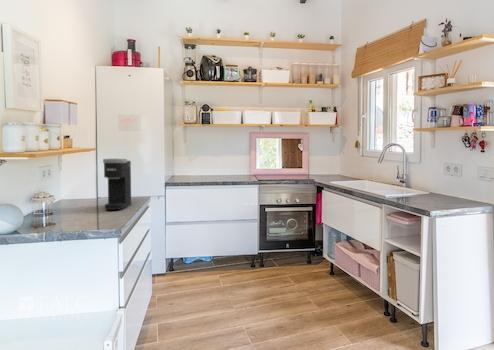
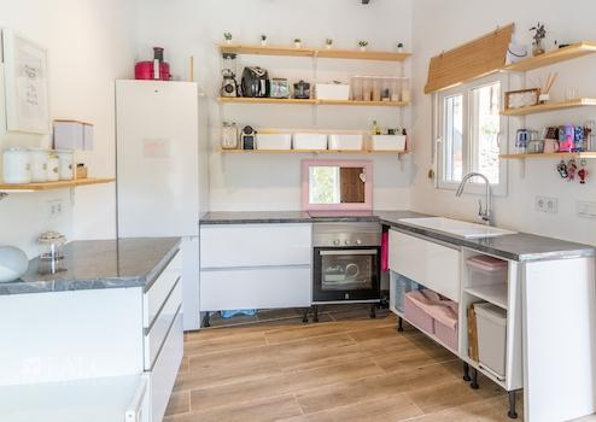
- coffee maker (118, 183)
